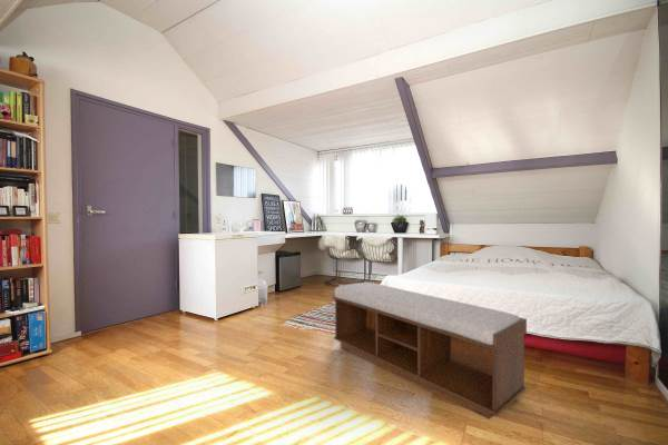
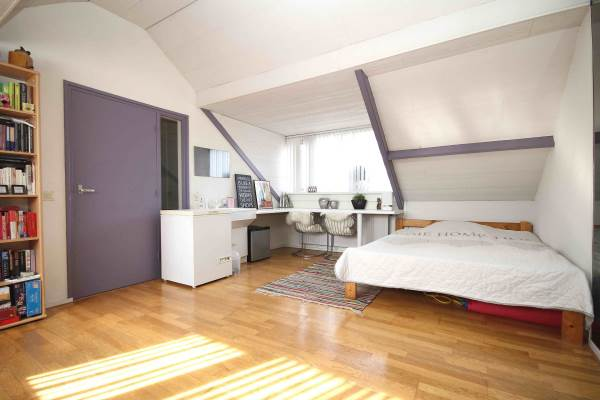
- bench (412, 332)
